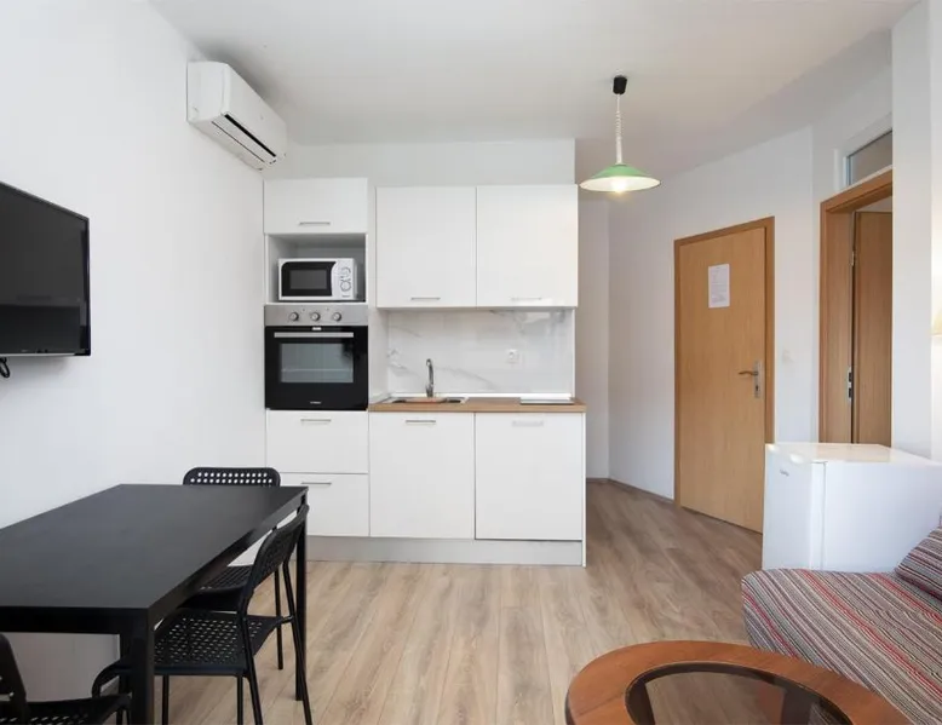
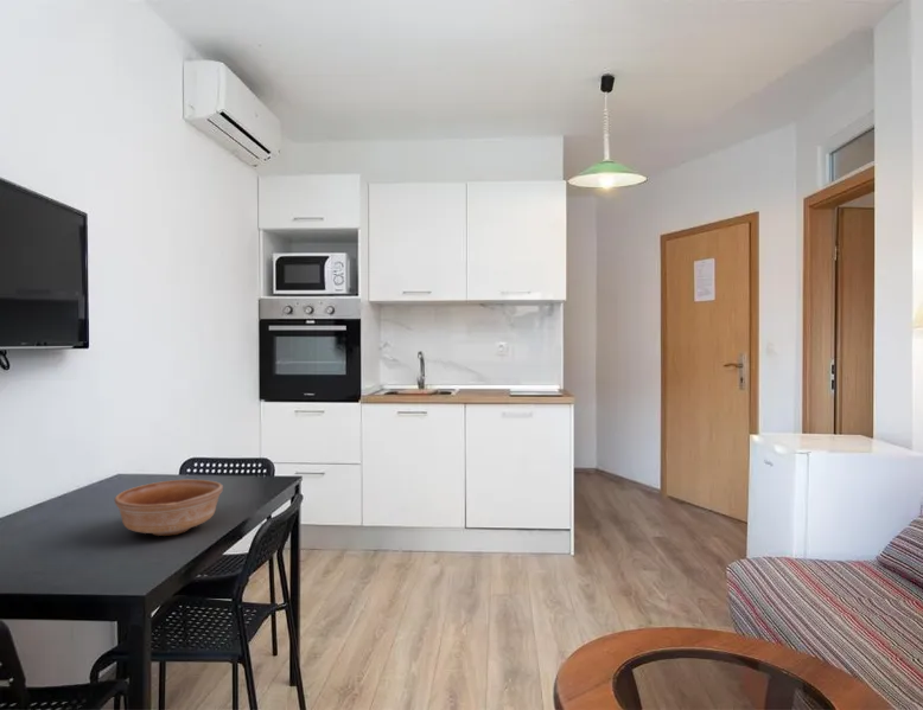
+ bowl (171, 510)
